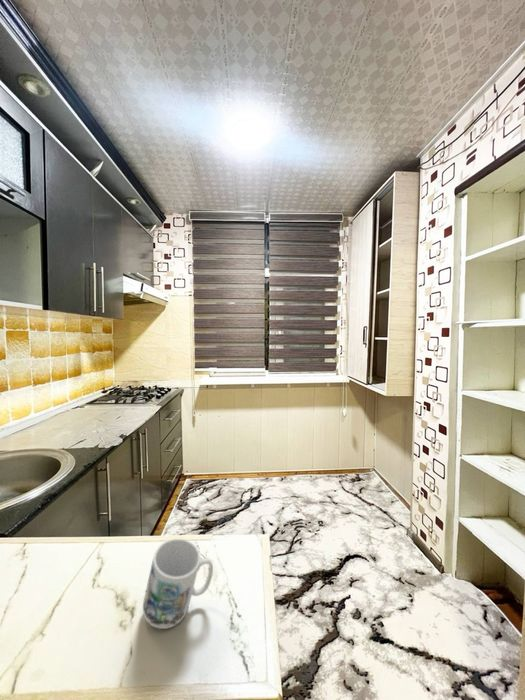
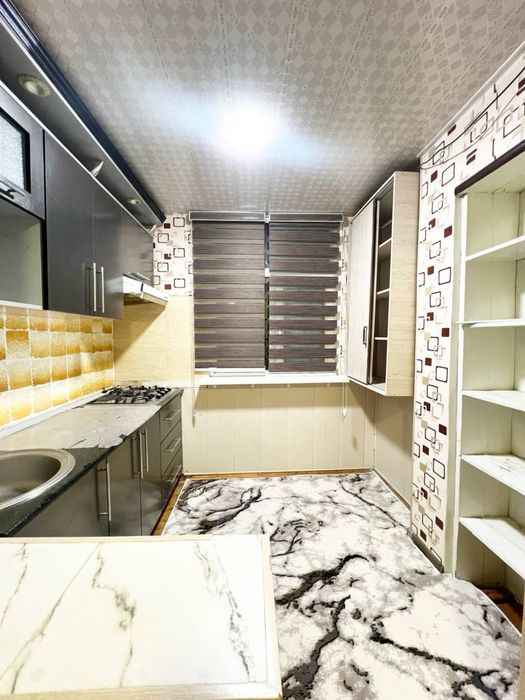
- mug (178, 576)
